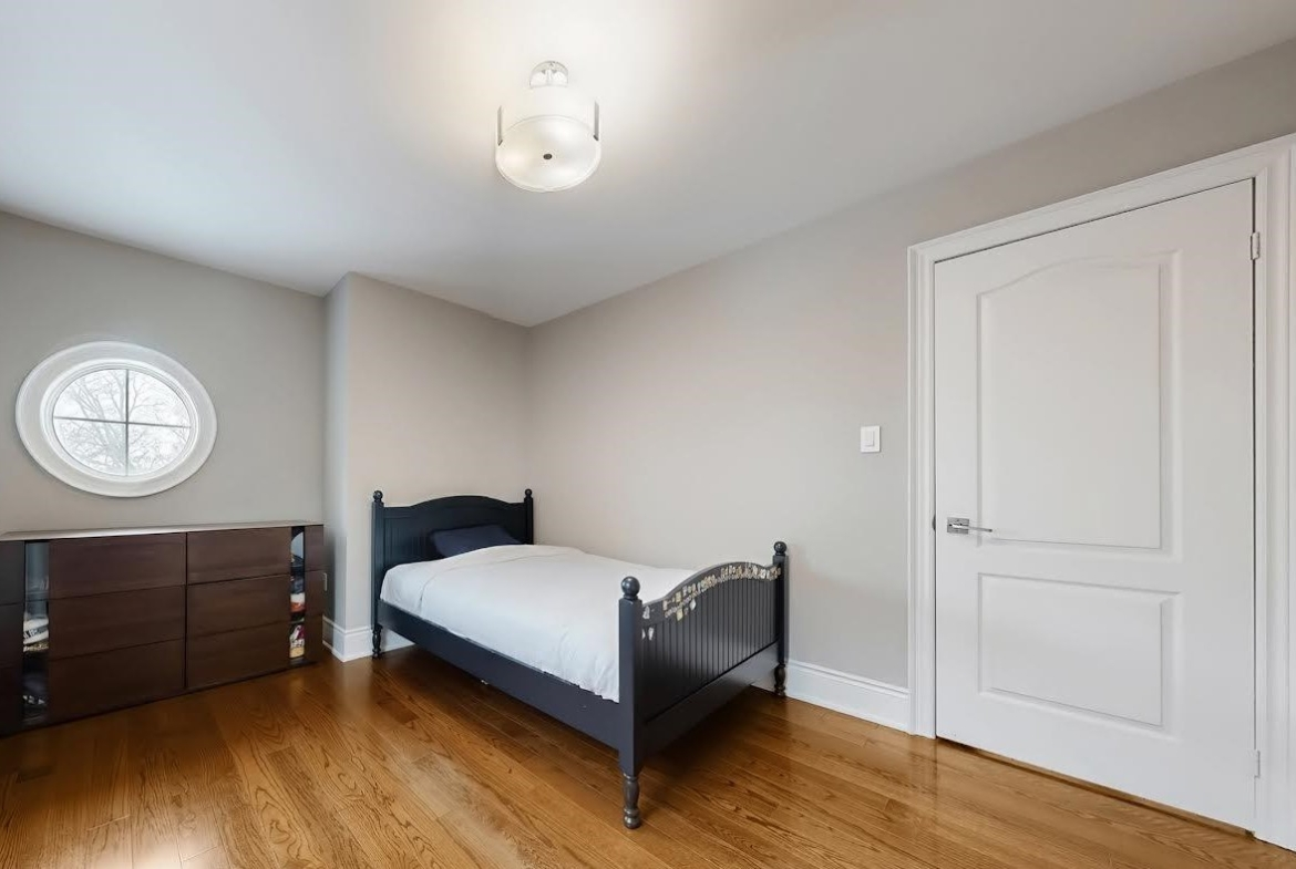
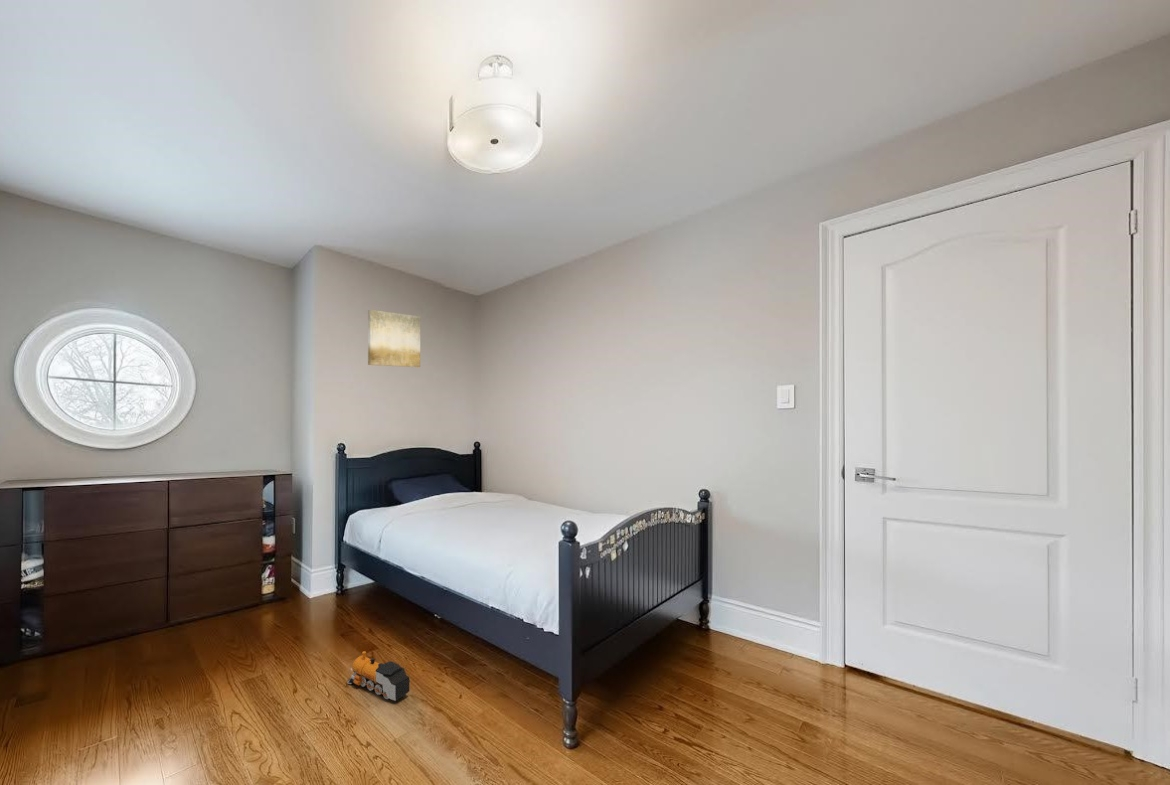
+ wall art (395, 339)
+ toy train (376, 672)
